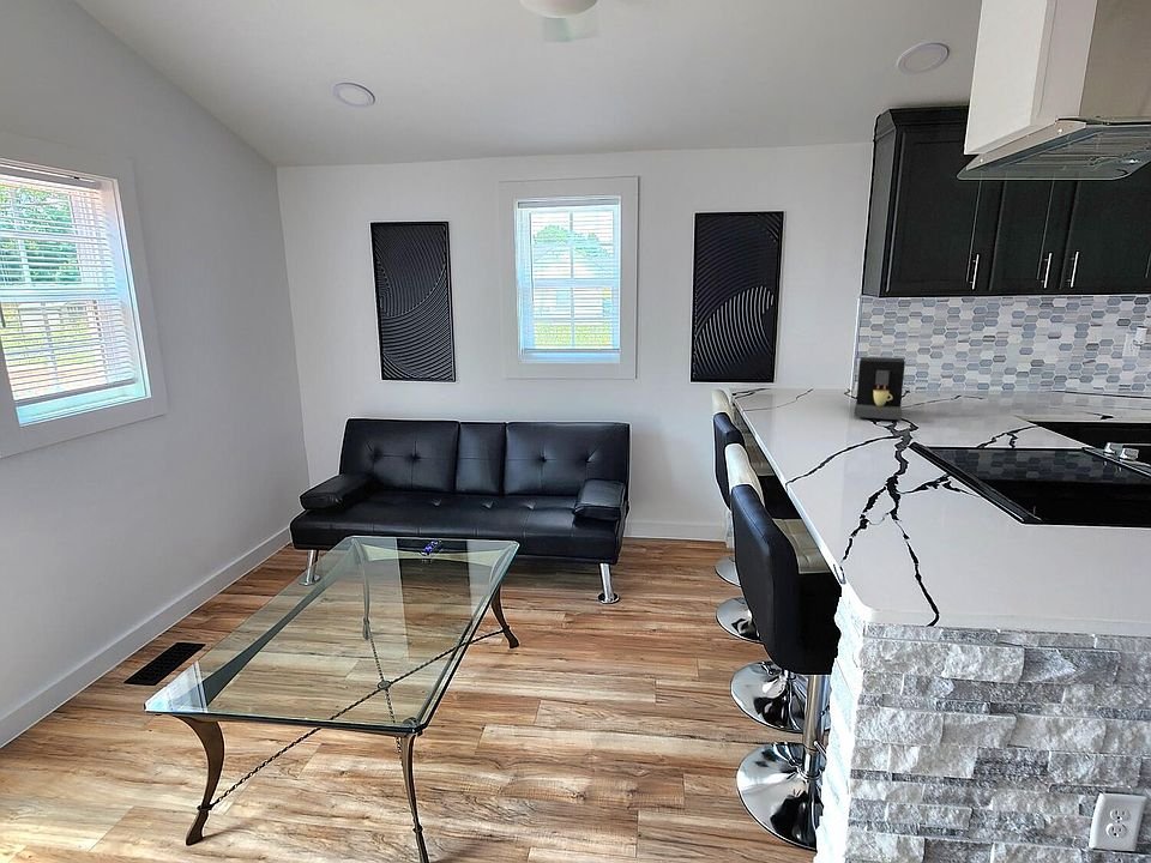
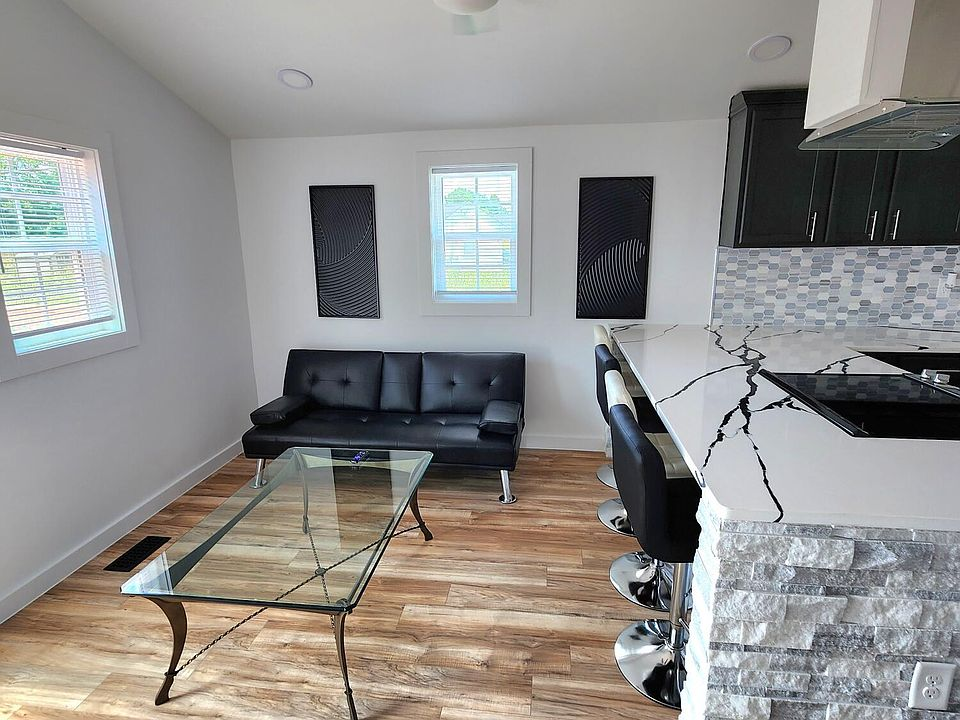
- coffee maker (879, 387)
